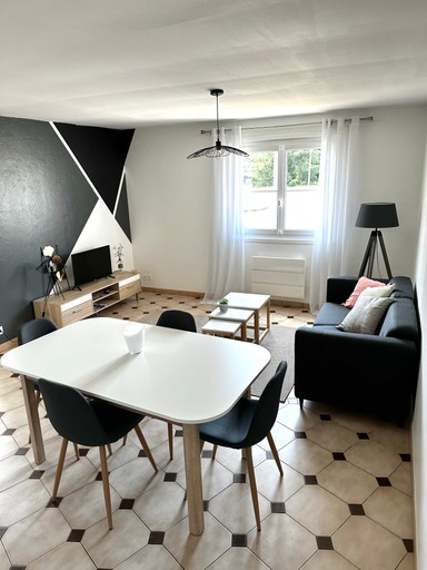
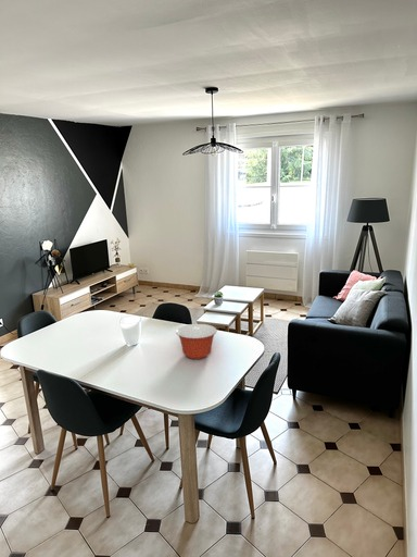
+ mixing bowl (197, 343)
